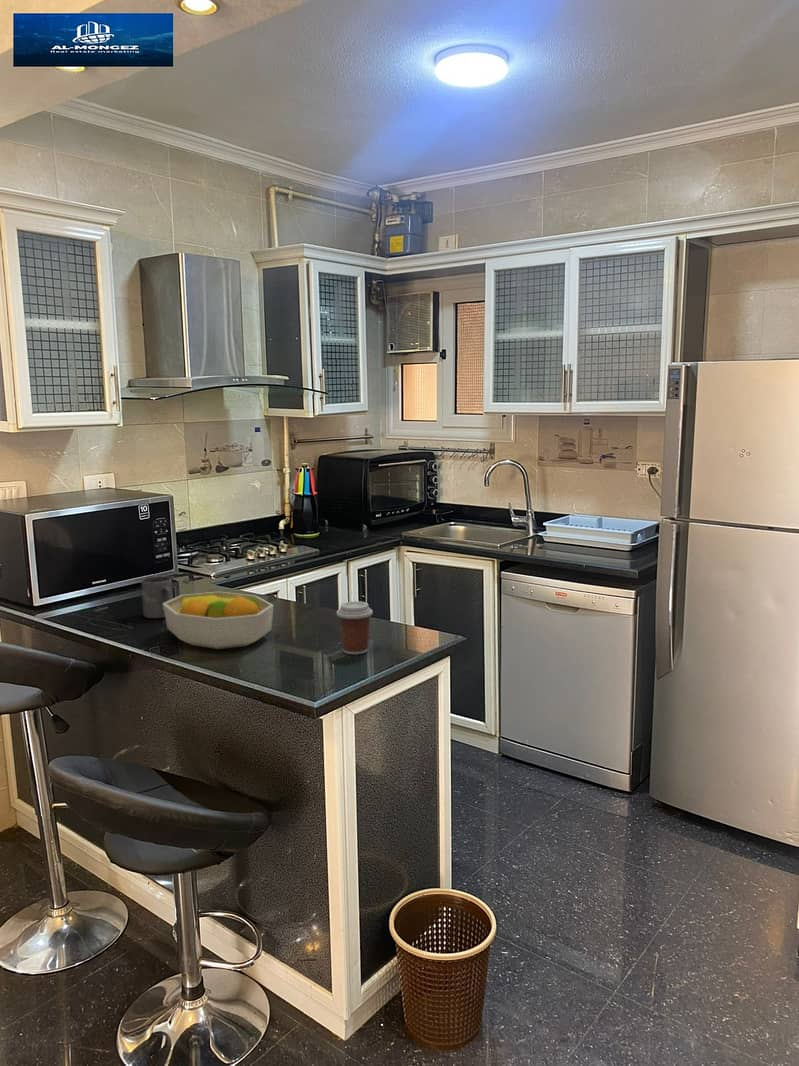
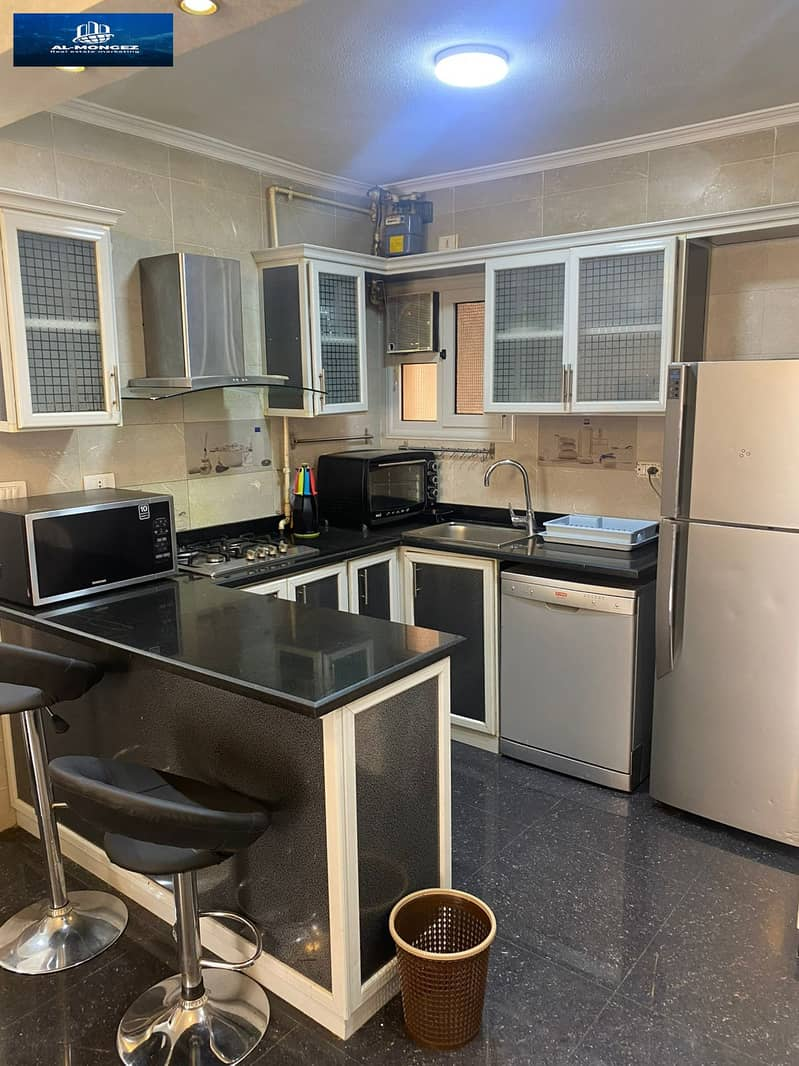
- mug (160, 598)
- fruit bowl (218, 613)
- coffee cup (354, 627)
